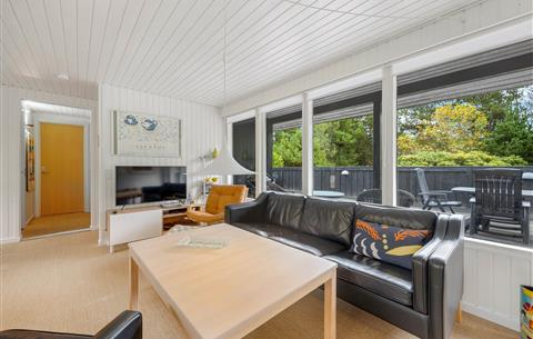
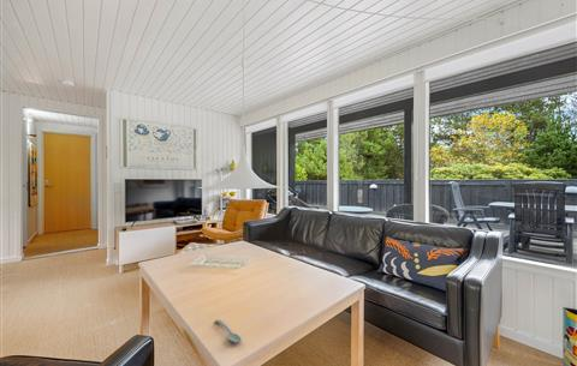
+ spoon (226, 329)
